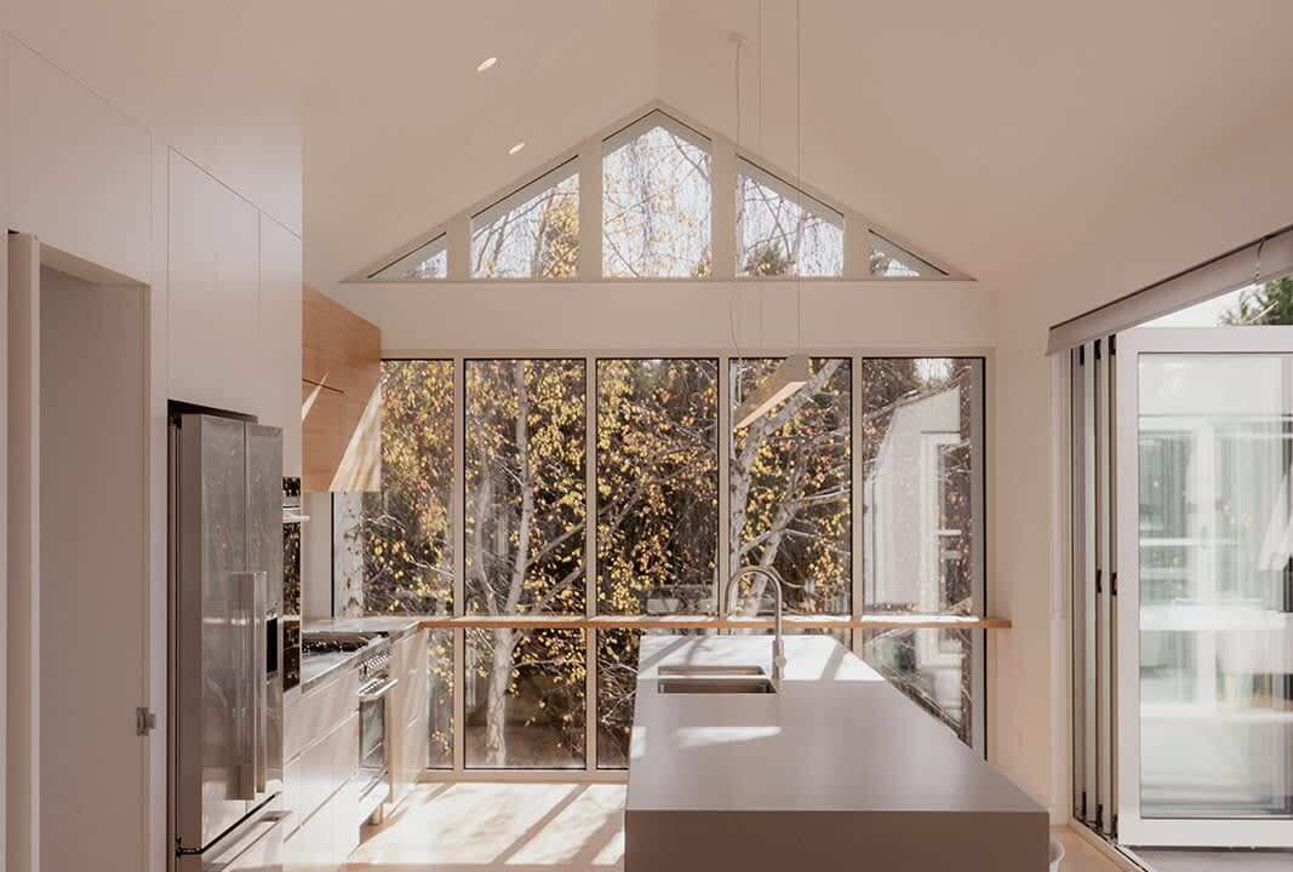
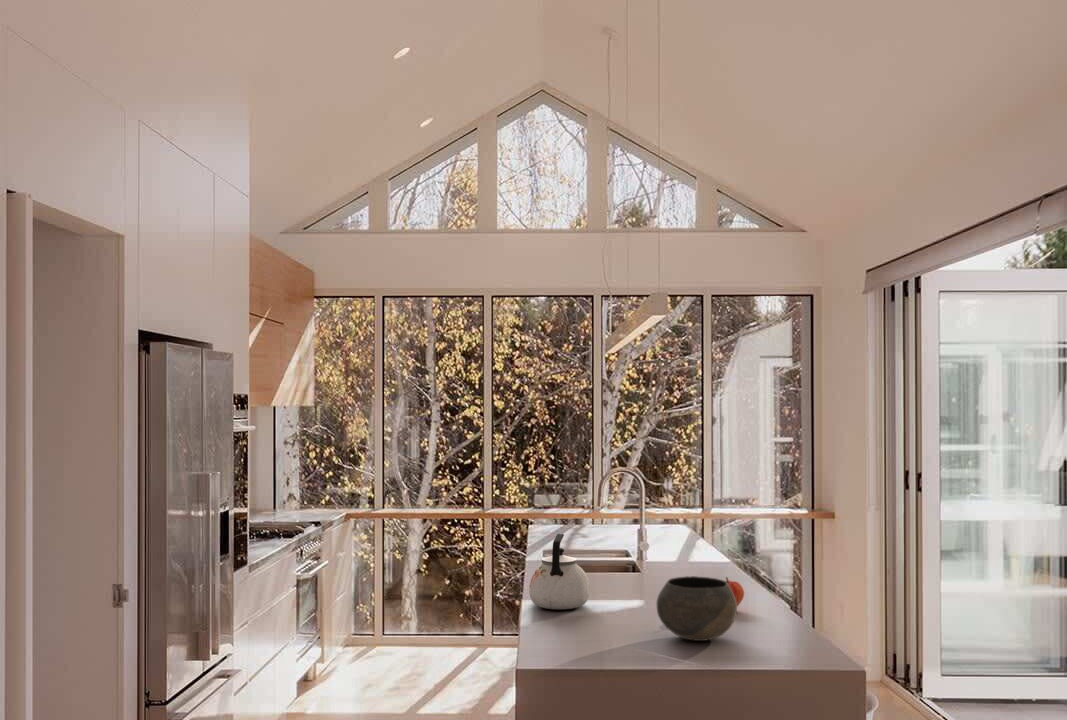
+ bowl (697, 609)
+ kettle (559, 570)
+ fruit (732, 591)
